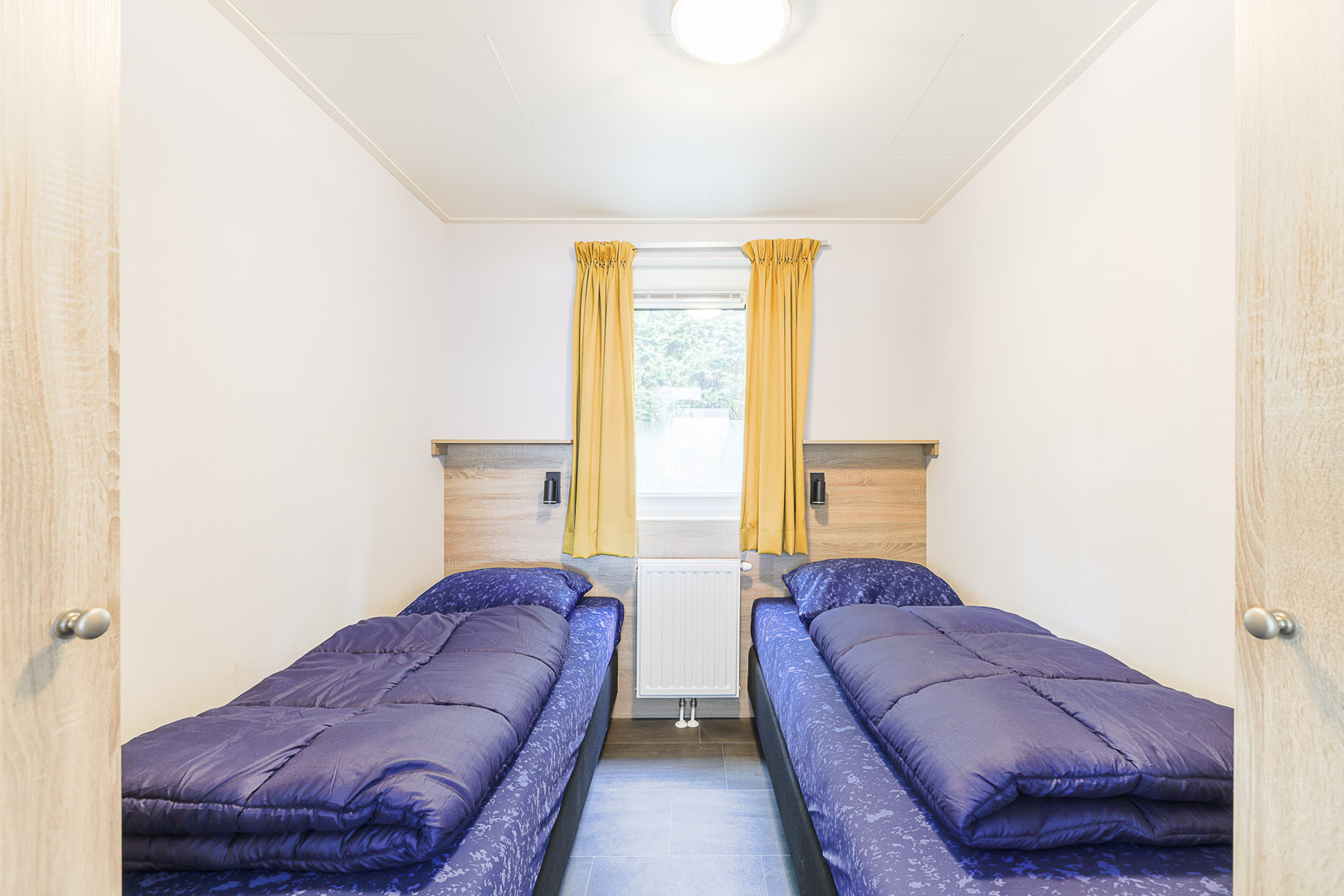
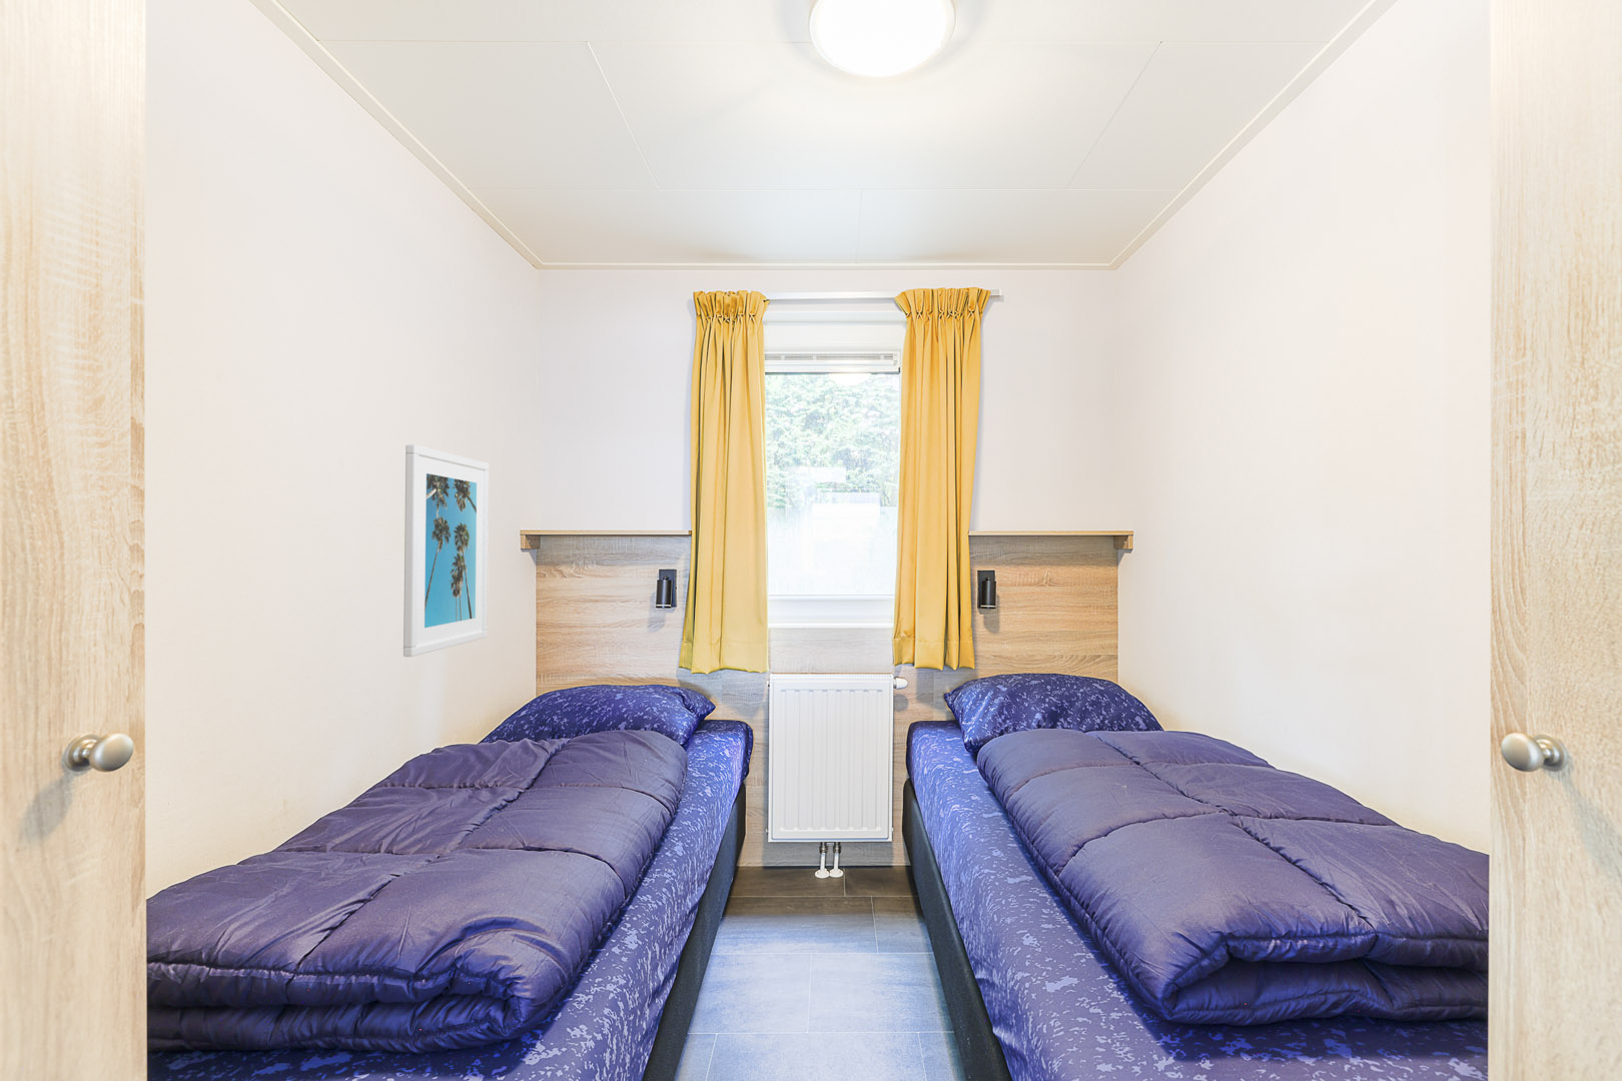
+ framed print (450, 549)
